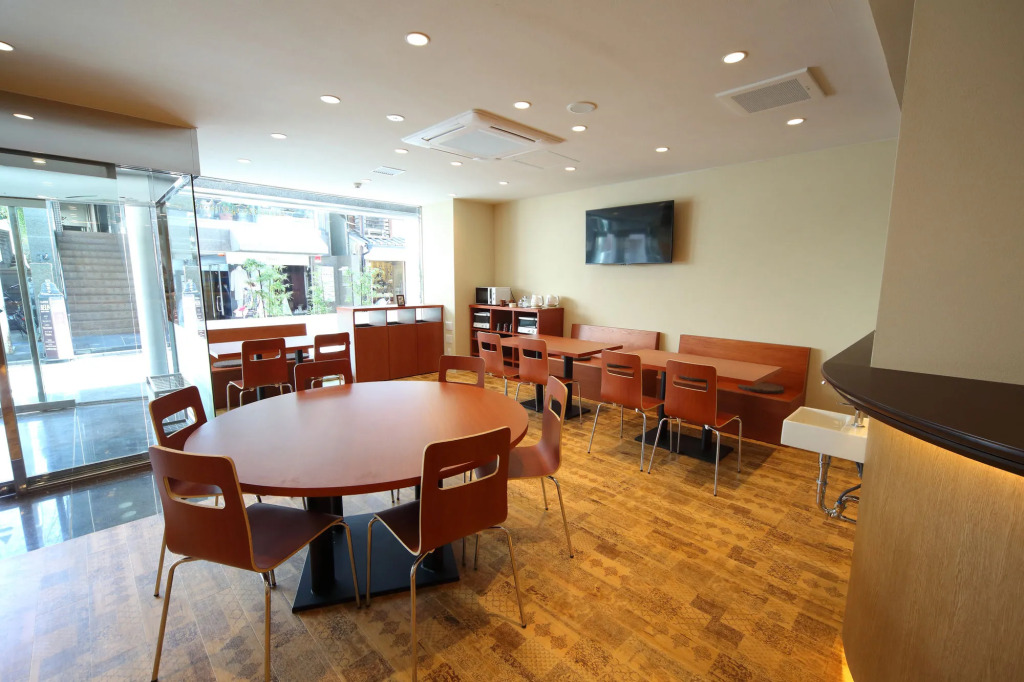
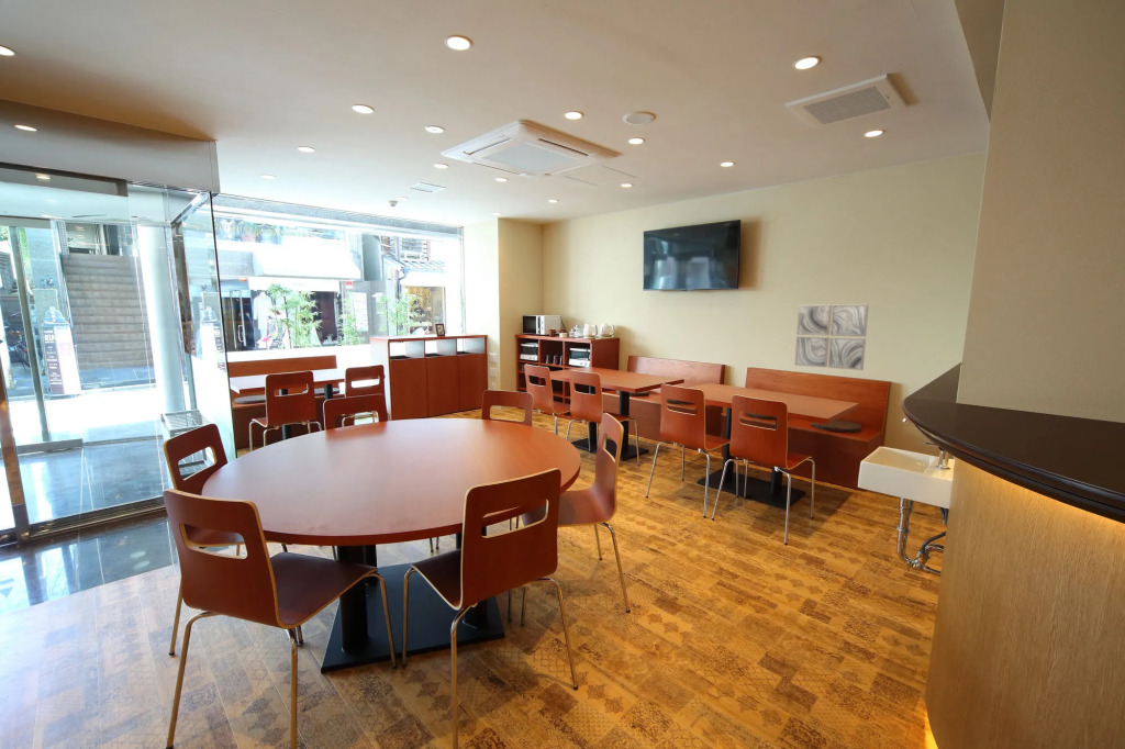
+ wall art (828, 337)
